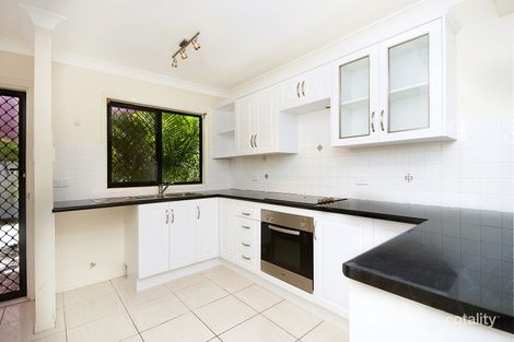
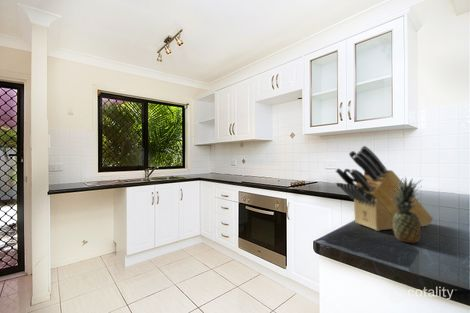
+ knife block (382, 185)
+ fruit (406, 208)
